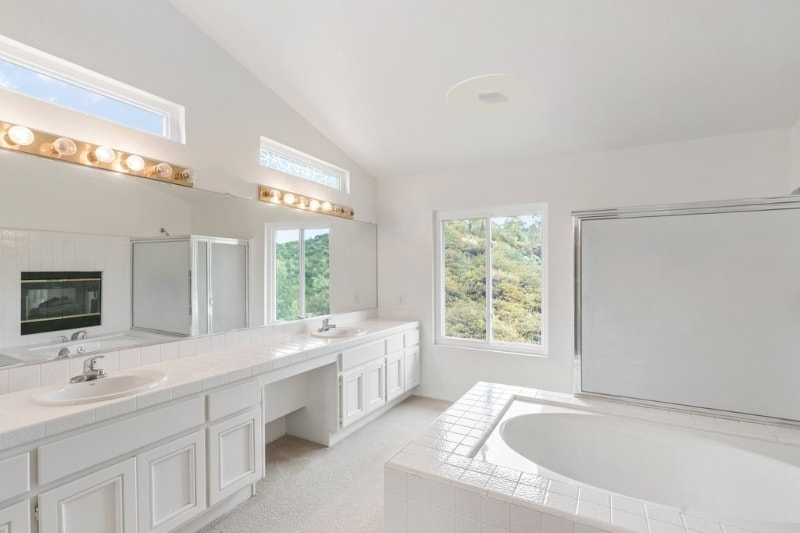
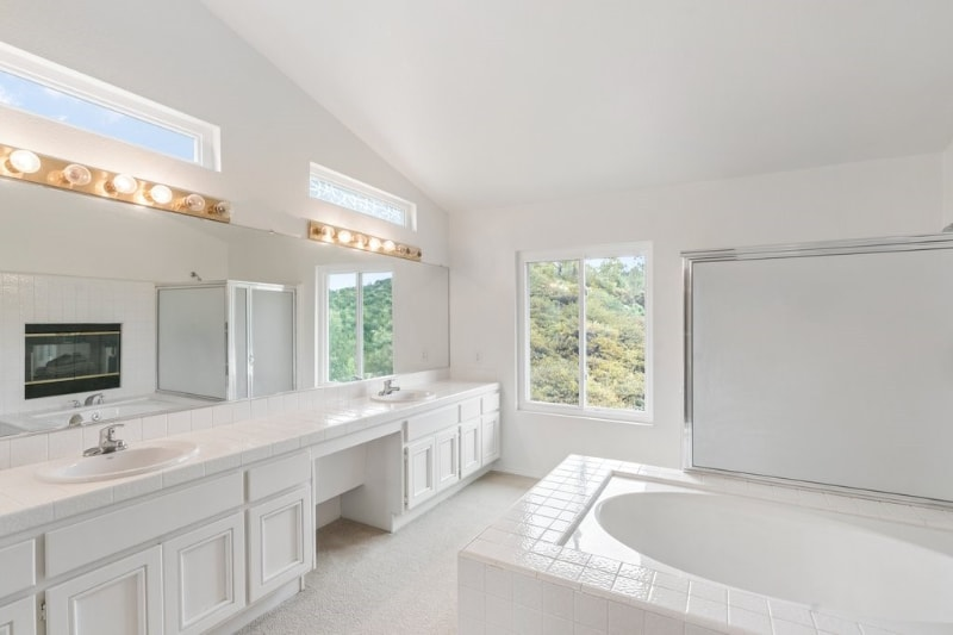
- ceiling light (487, 92)
